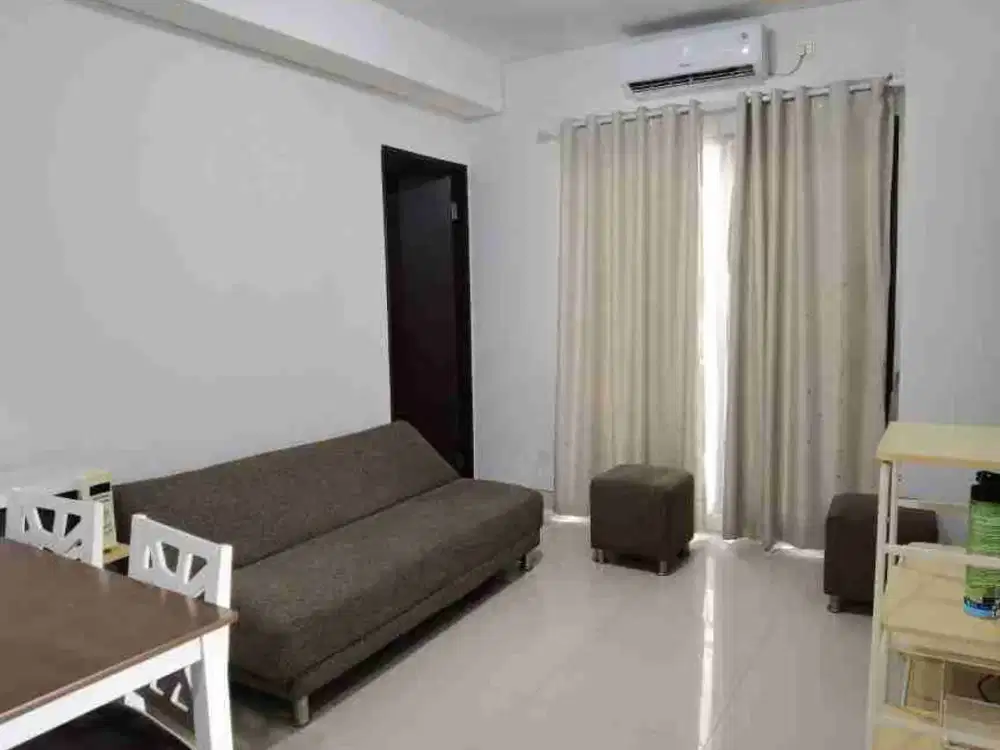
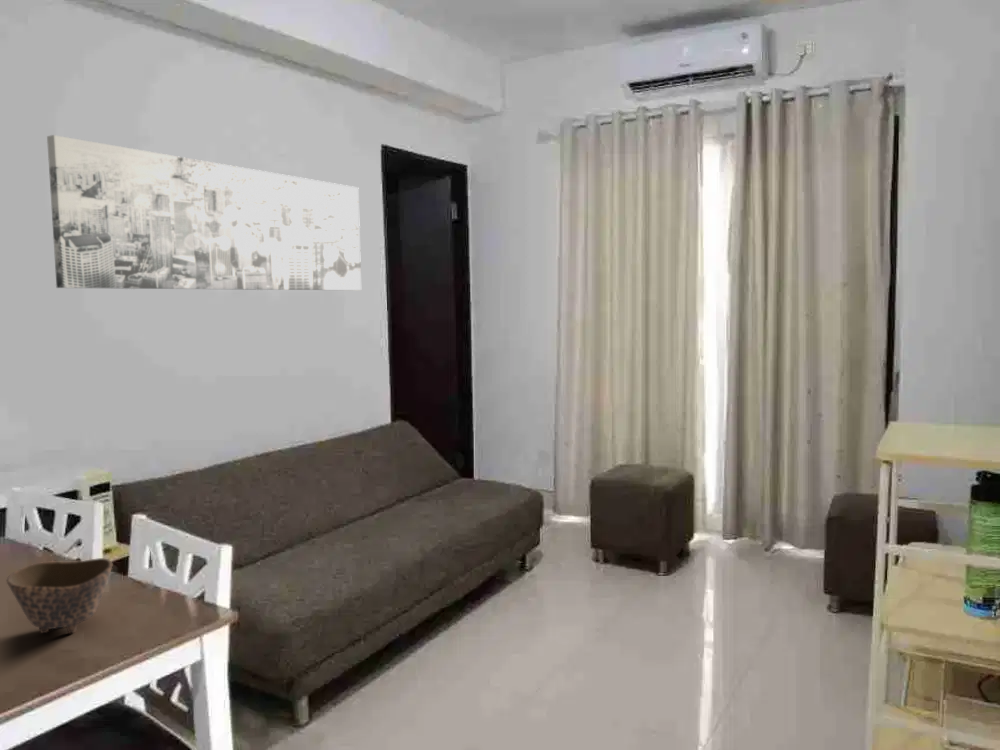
+ wall art (235, 228)
+ bowl (62, 599)
